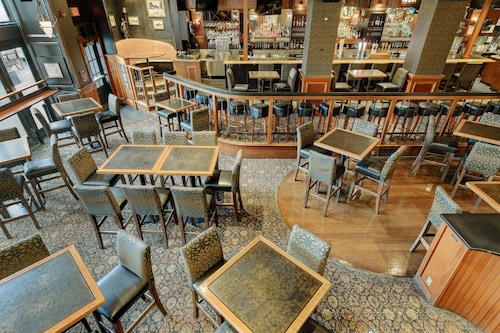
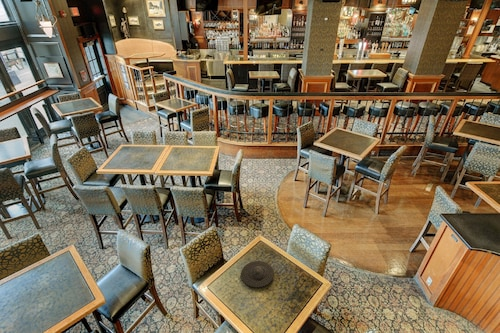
+ plate (257, 273)
